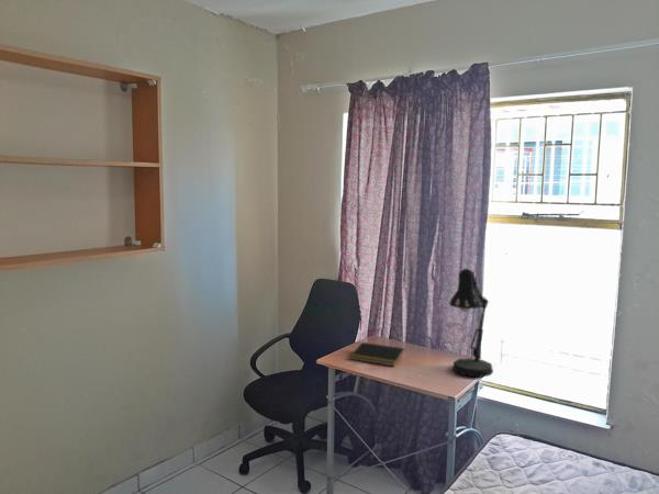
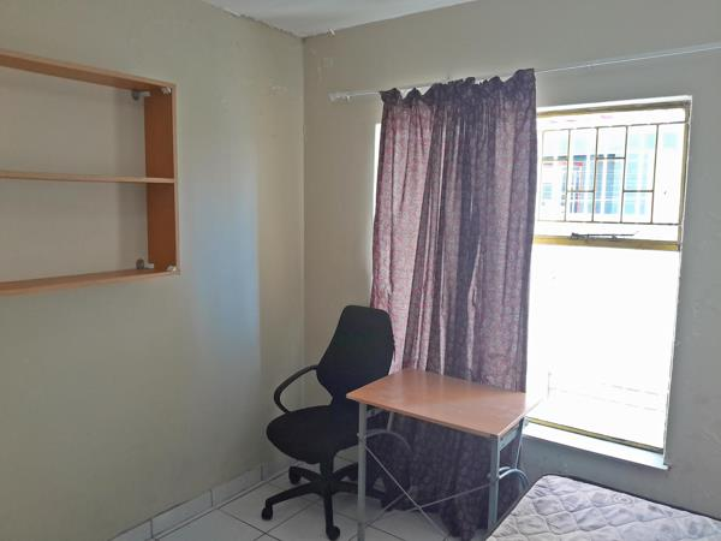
- notepad (377, 353)
- desk lamp (480, 319)
